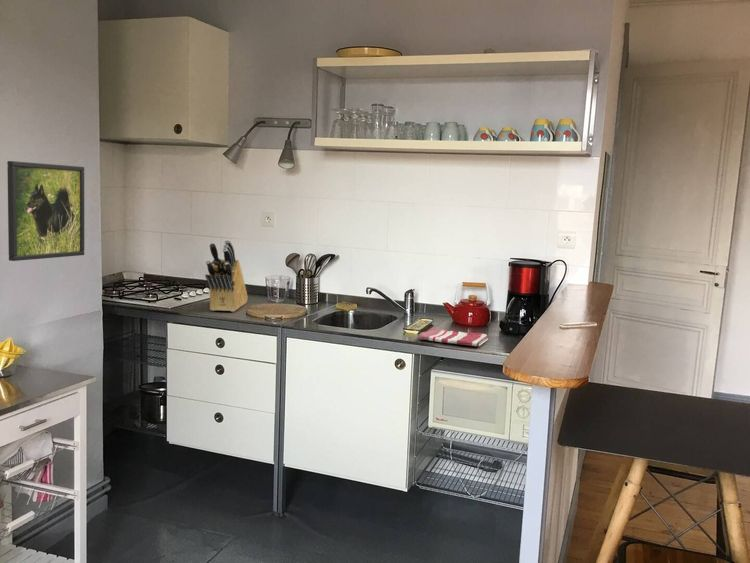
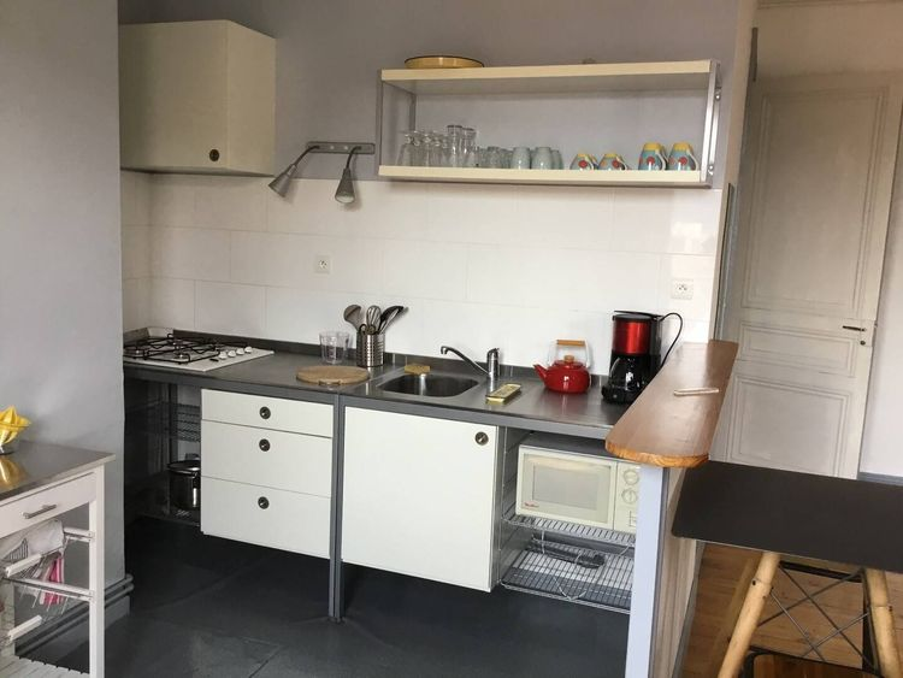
- knife block (227, 273)
- dish towel (453, 336)
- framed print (48, 211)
